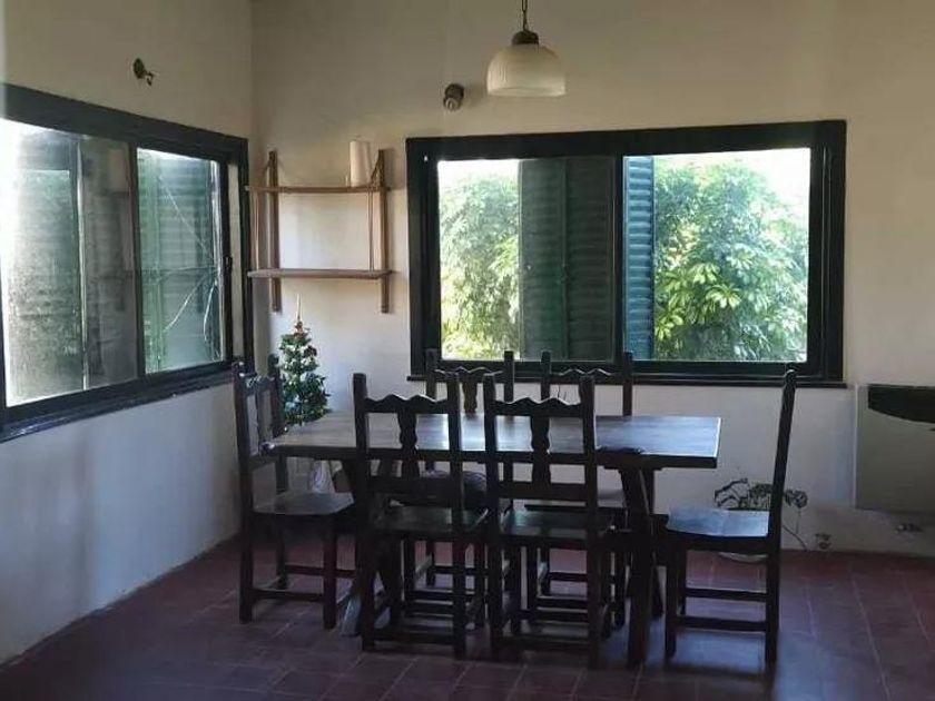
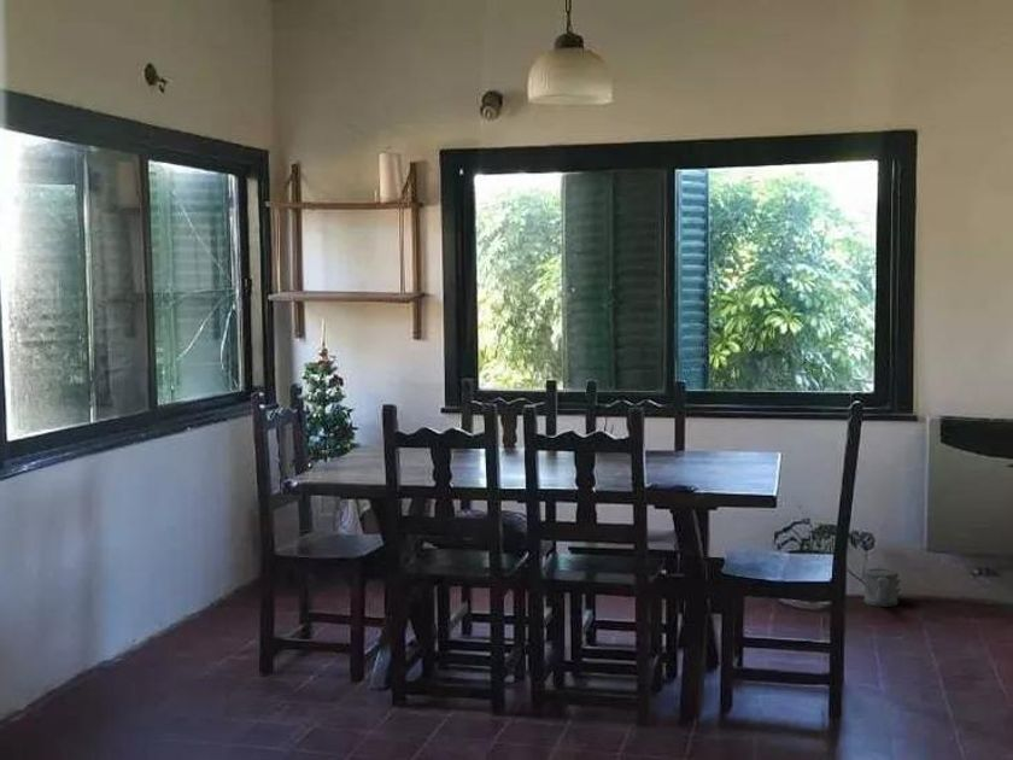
+ watering can (880, 586)
